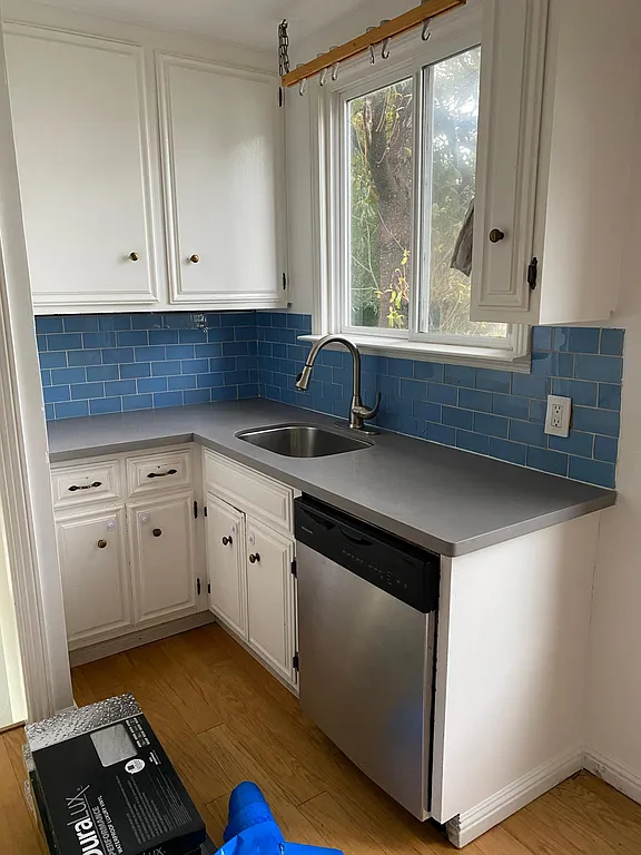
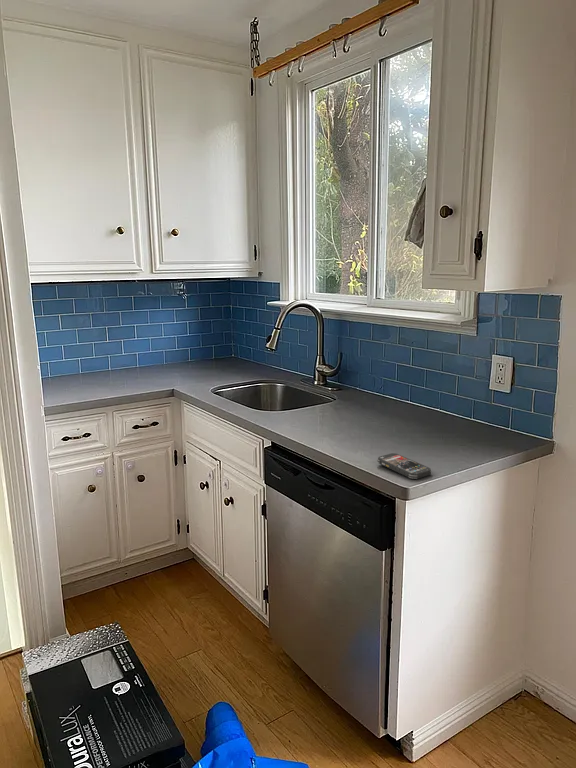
+ smartphone (403, 465)
